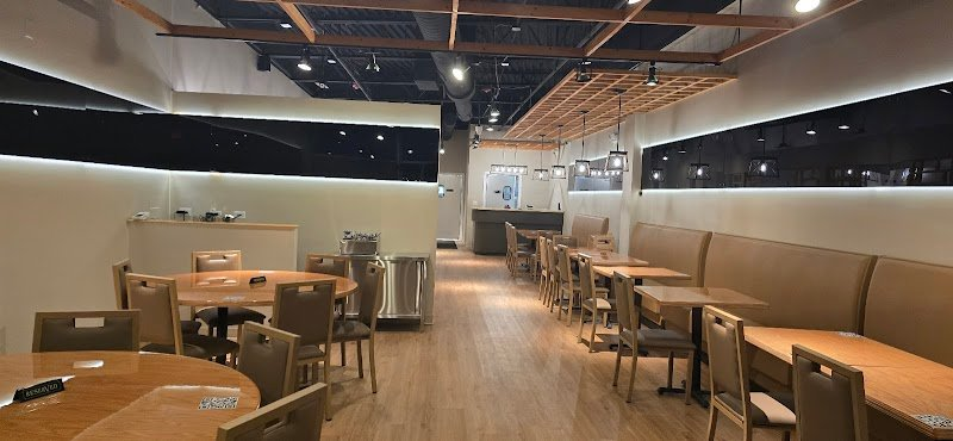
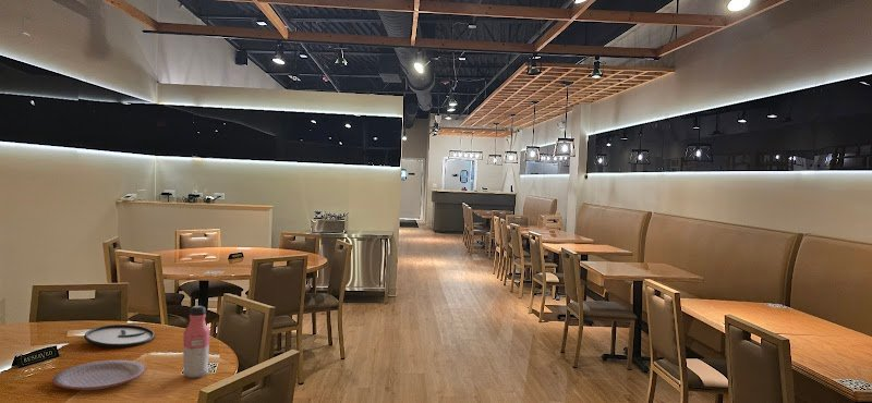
+ plate (120, 334)
+ plate (100, 376)
+ water bottle (196, 341)
